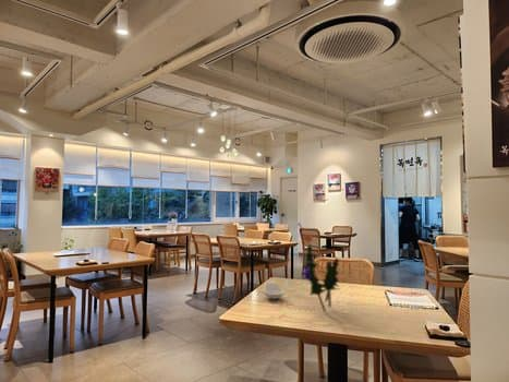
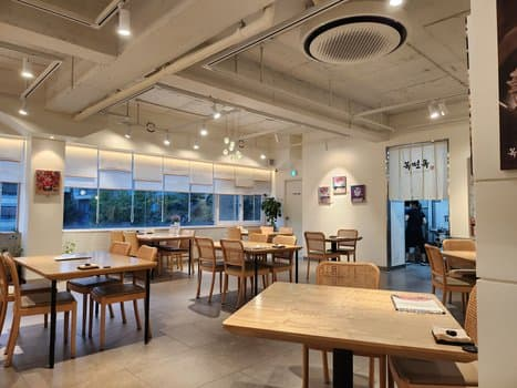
- plant (315, 263)
- spoon rest (271, 288)
